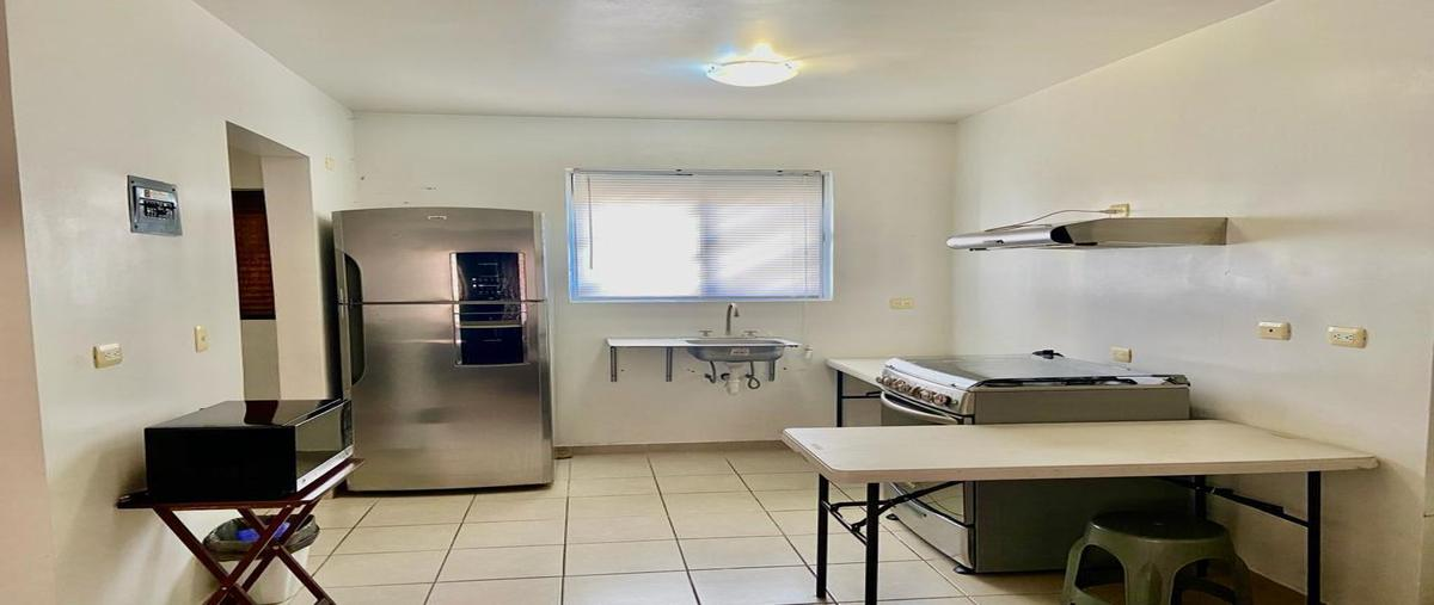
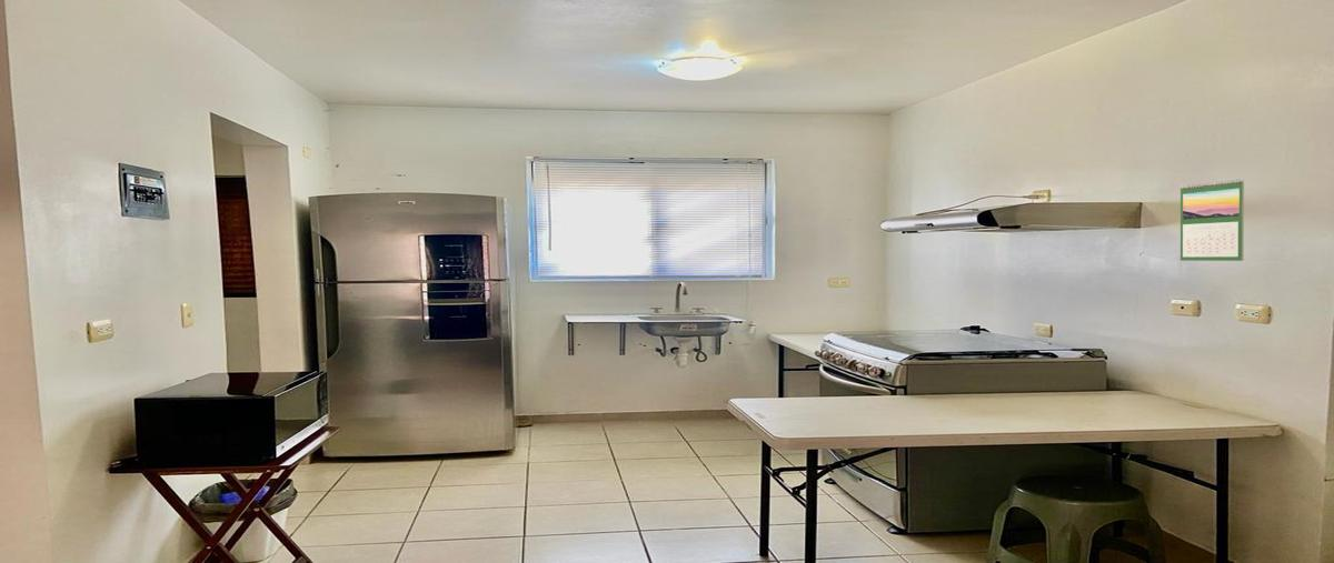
+ calendar (1211, 221)
